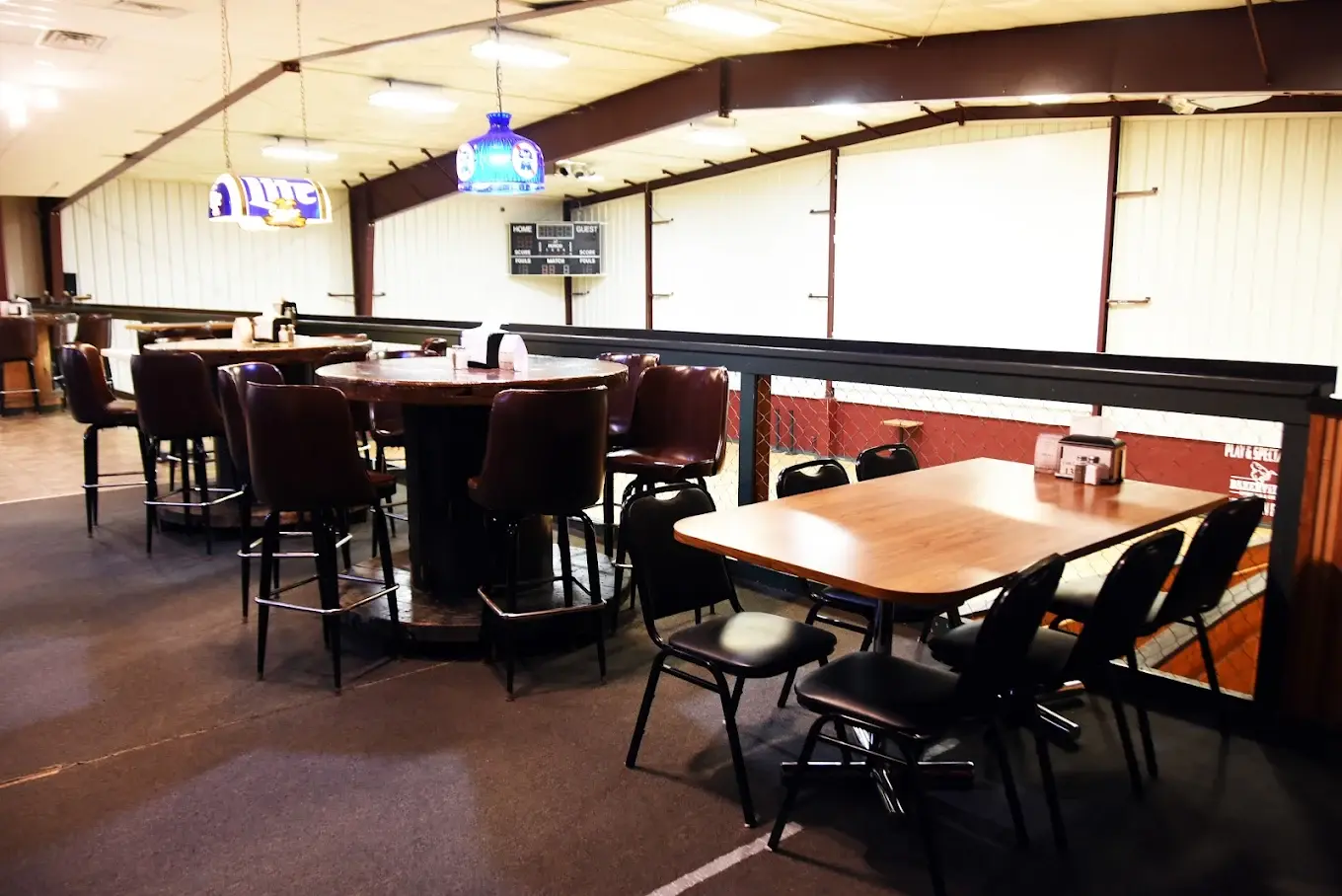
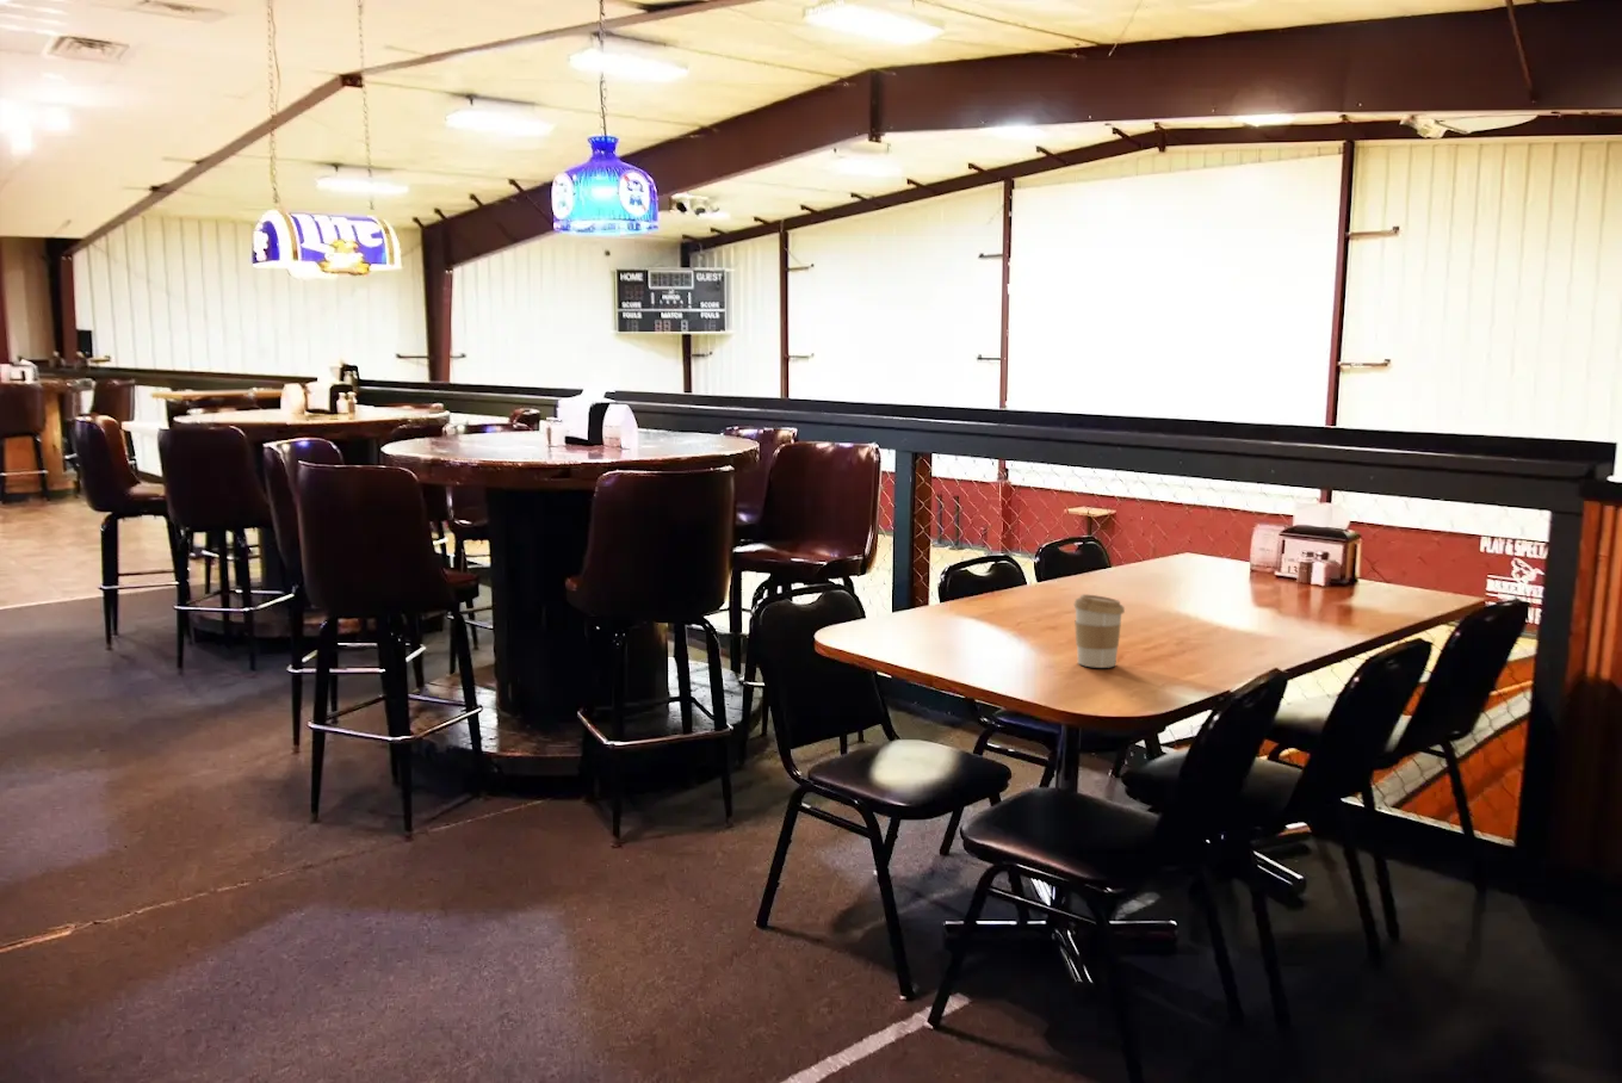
+ coffee cup (1097, 629)
